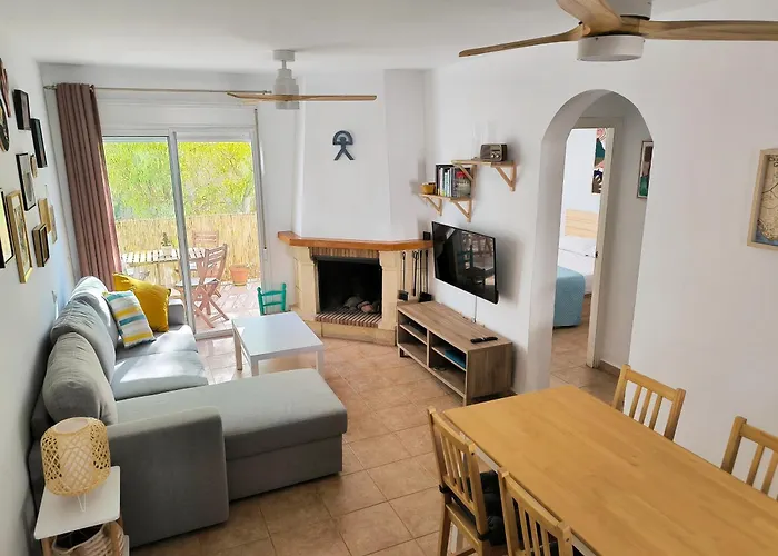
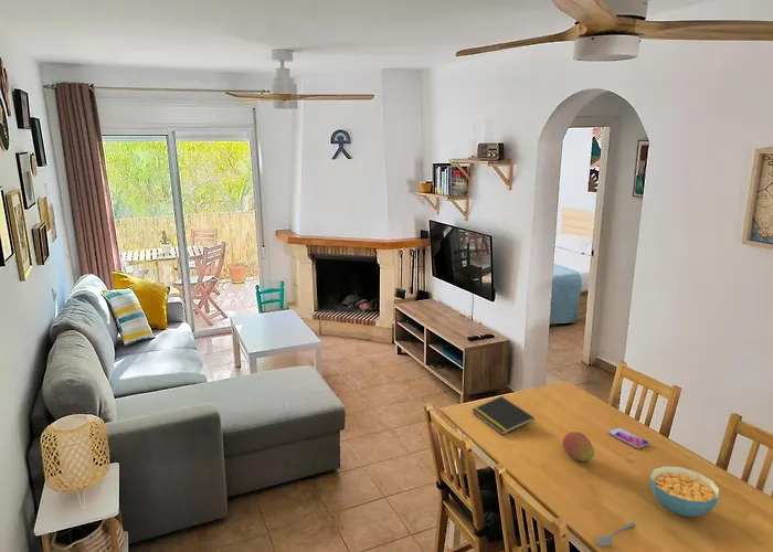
+ smartphone (627, 437)
+ spoon (615, 532)
+ fruit (578, 446)
+ cereal bowl (682, 496)
+ notepad (501, 414)
